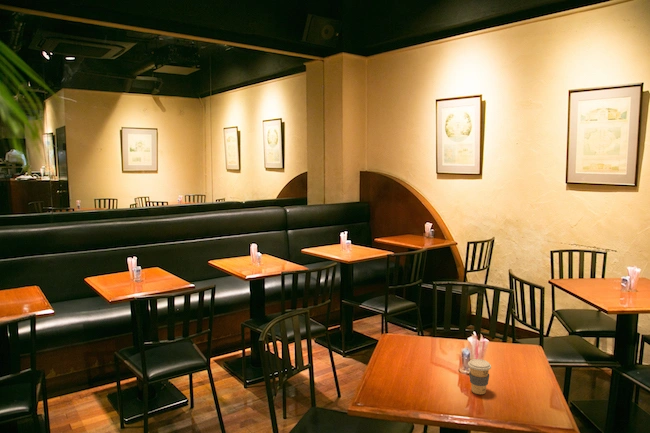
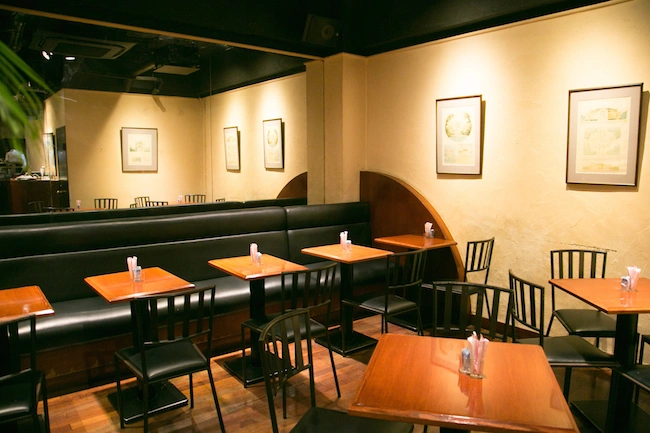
- coffee cup (479, 377)
